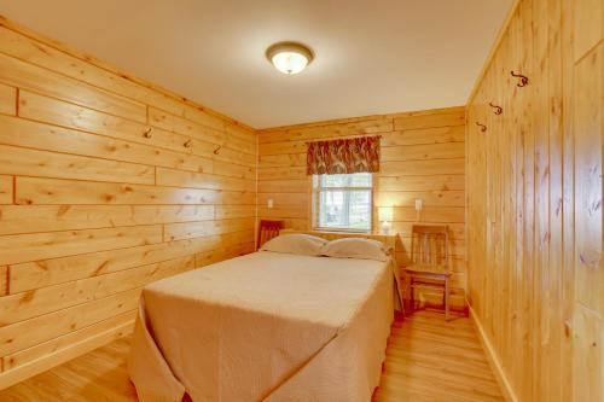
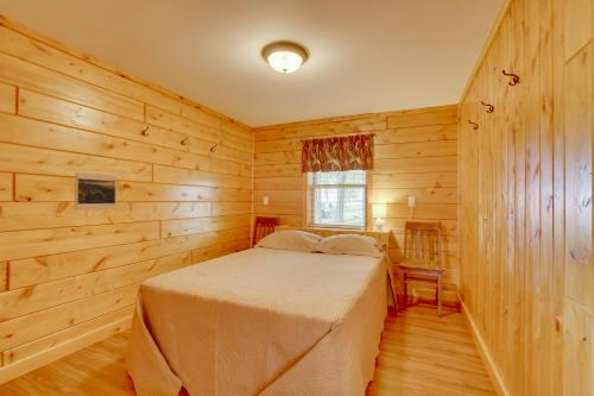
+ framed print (96, 191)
